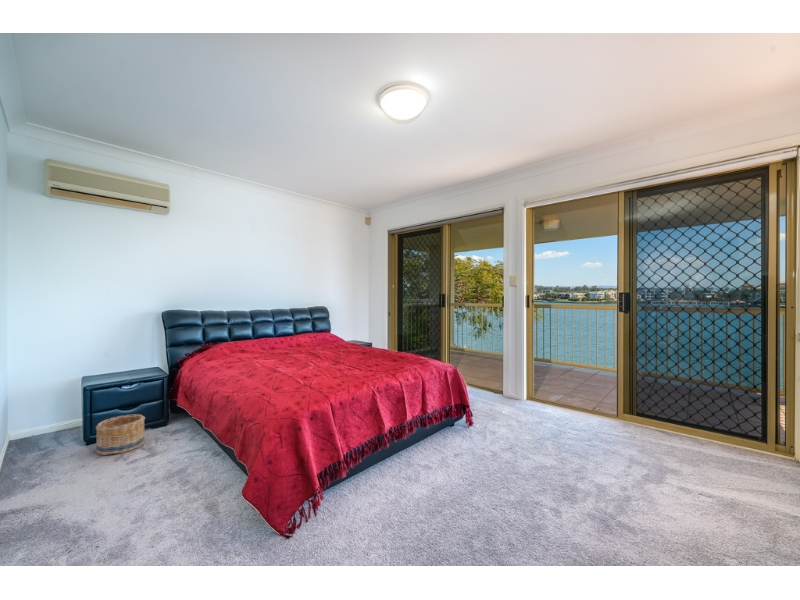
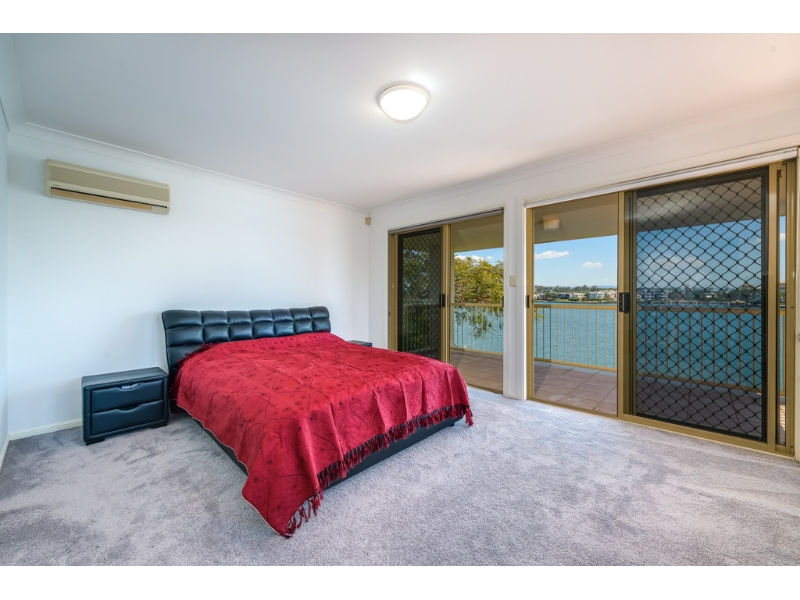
- basket (121, 433)
